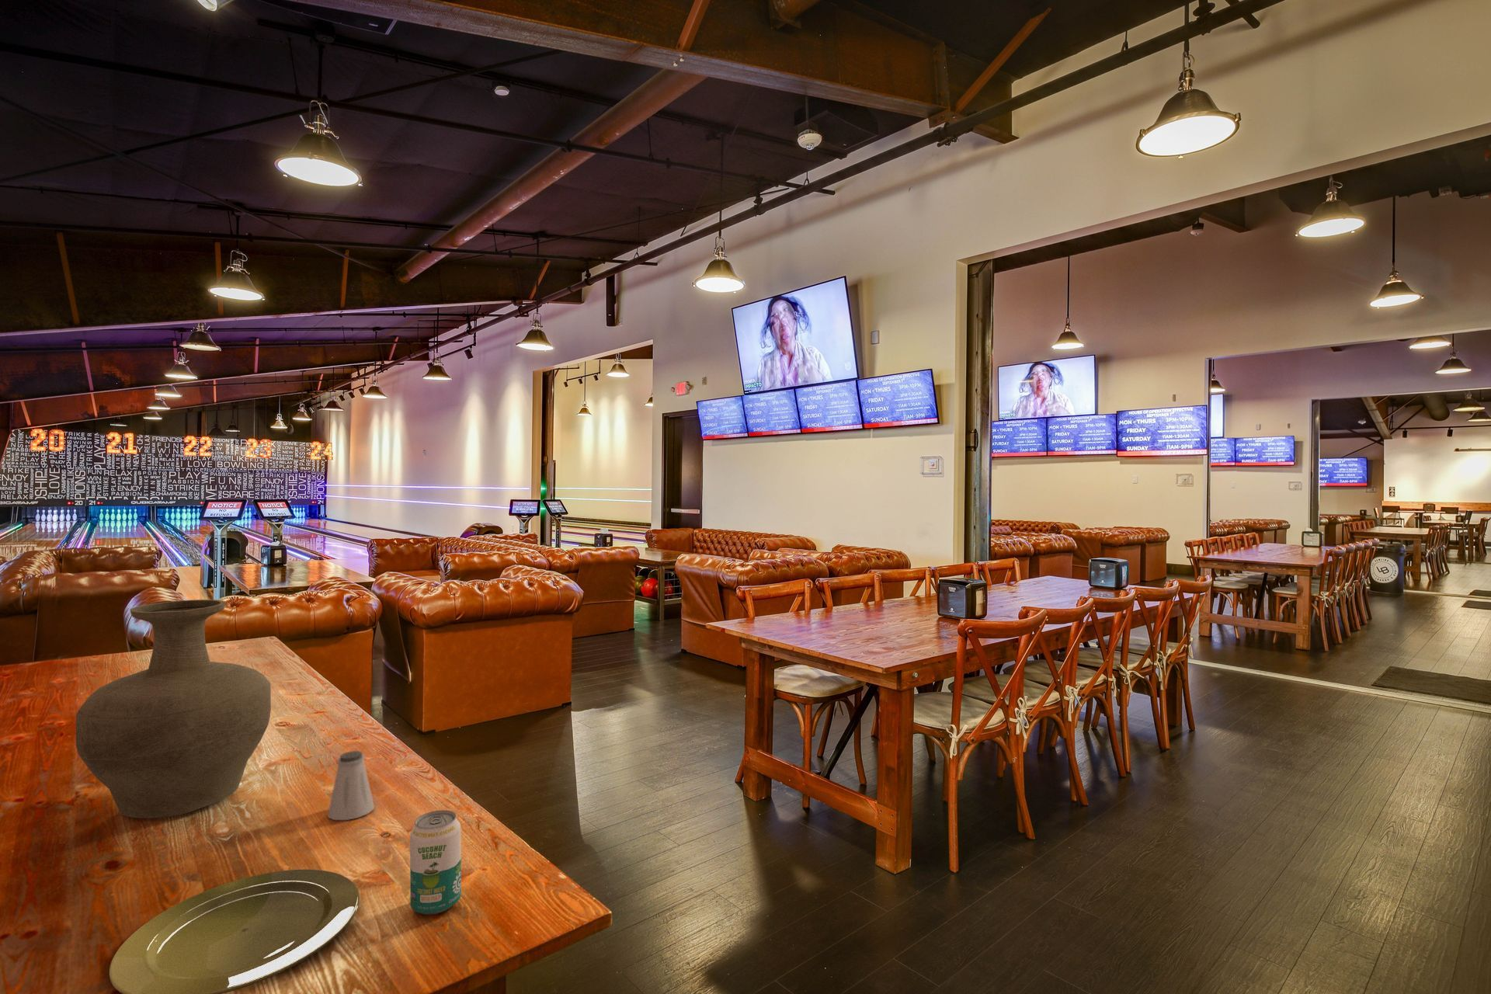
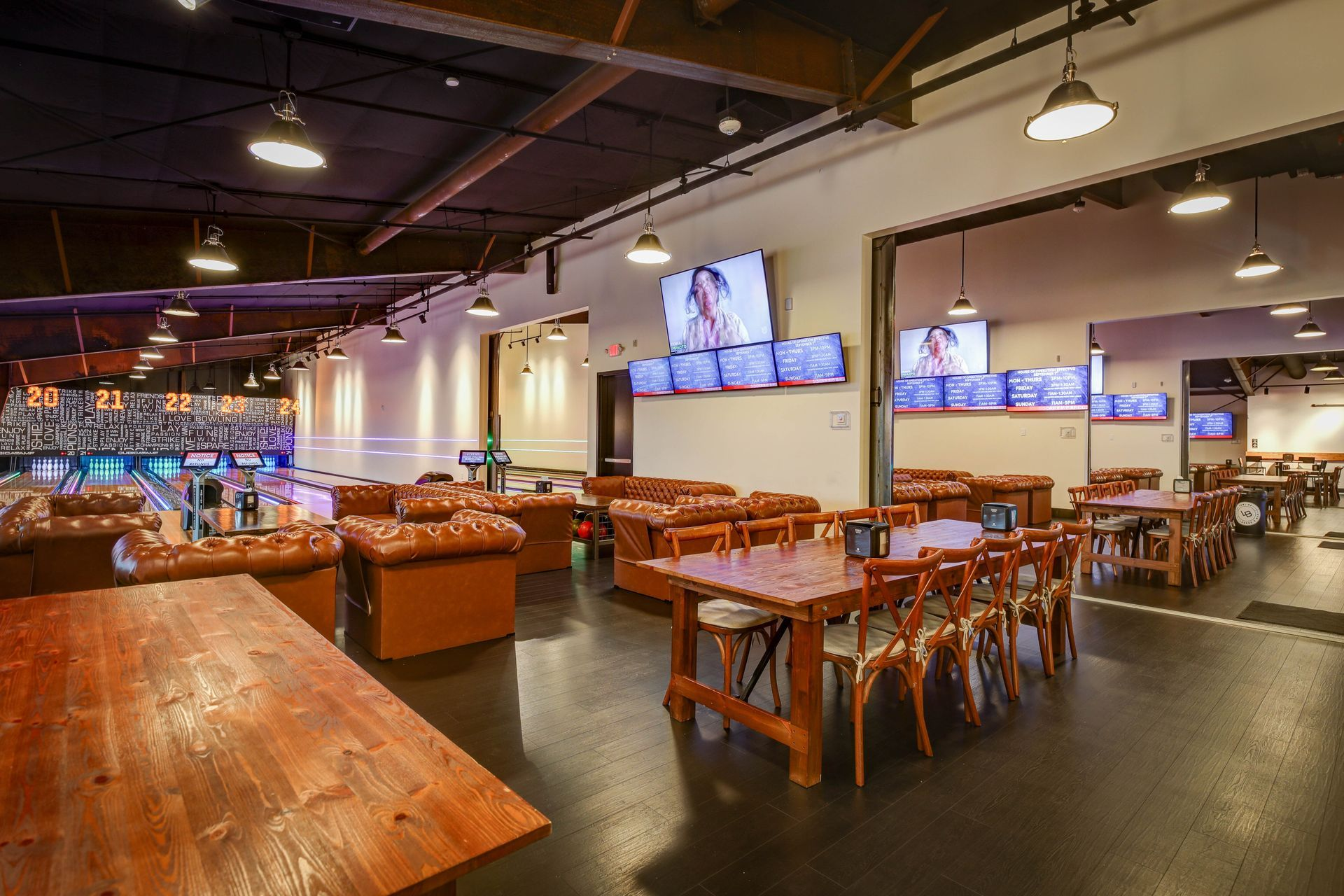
- plate (244, 927)
- vase (180, 703)
- saltshaker (351, 782)
- beverage can (436, 861)
